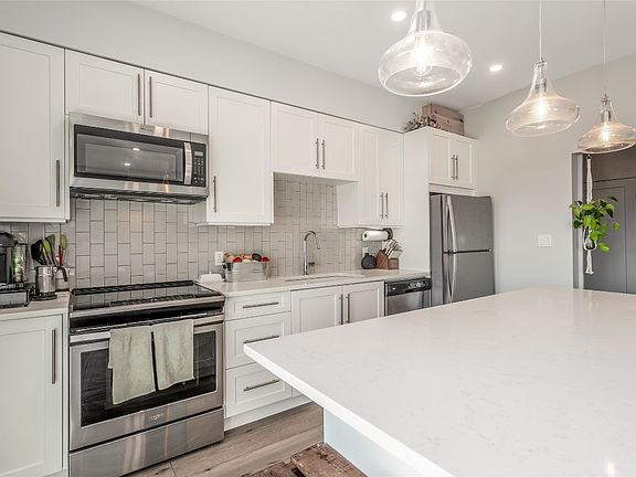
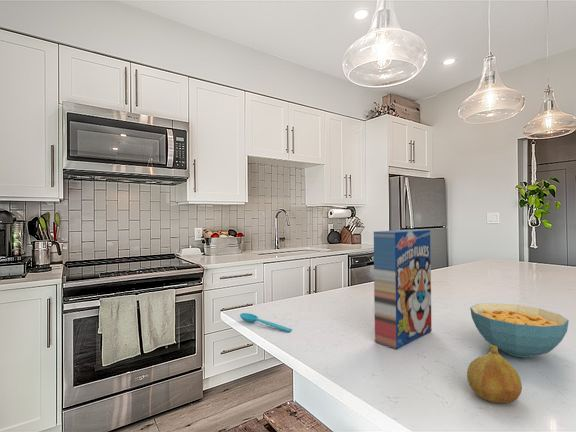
+ cereal box (403, 283)
+ cereal bowl (516, 332)
+ spoon (264, 321)
+ fruit (493, 370)
